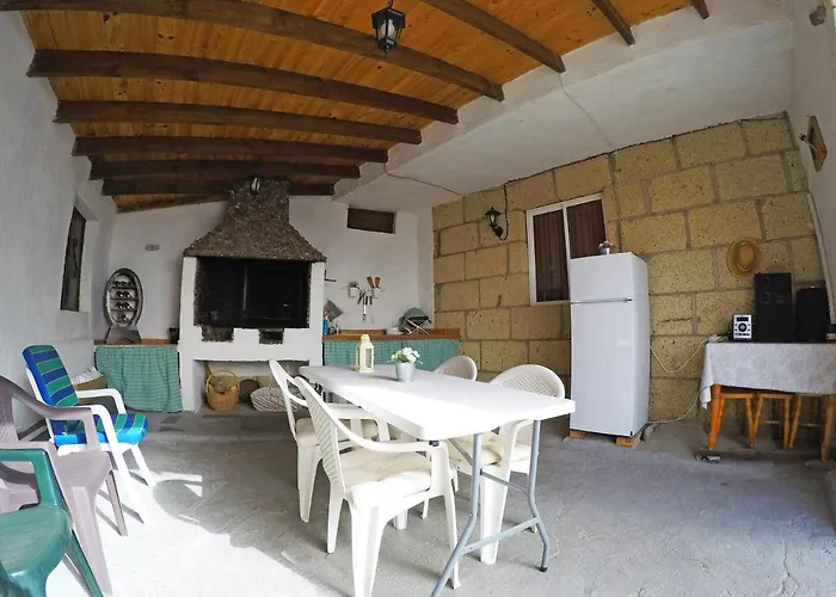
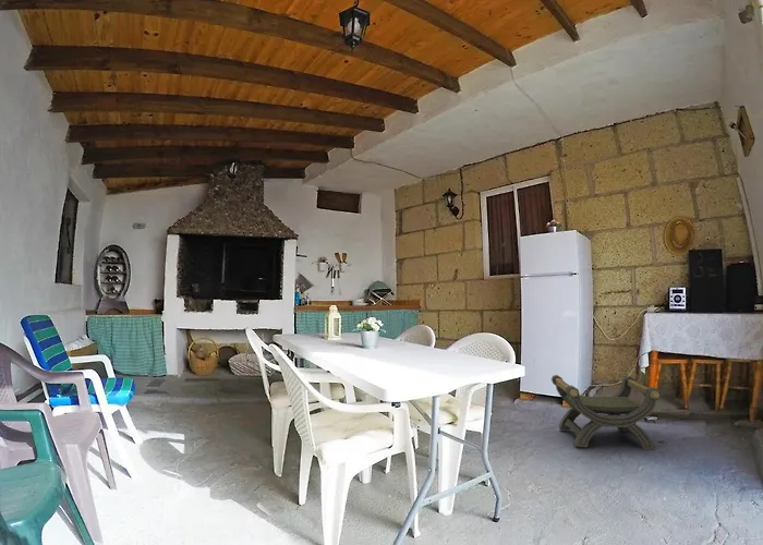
+ stool (602, 410)
